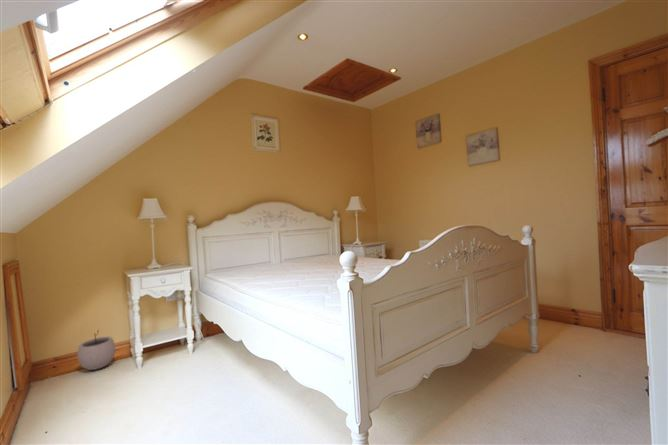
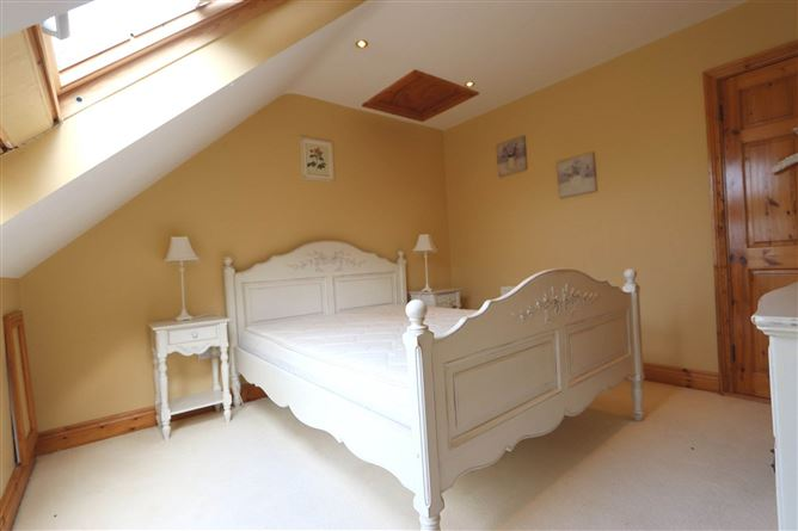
- plant pot (96, 348)
